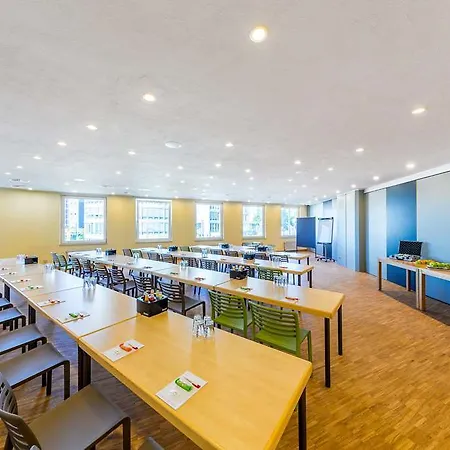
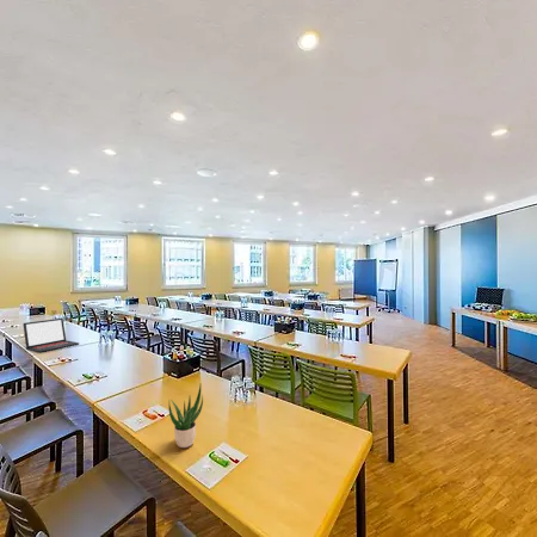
+ laptop (51, 333)
+ potted plant (186, 414)
